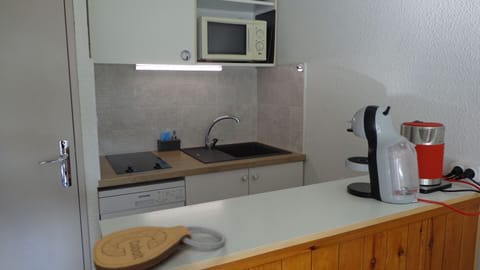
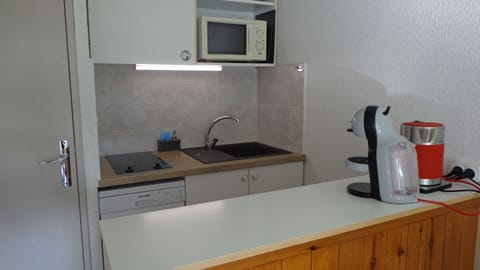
- key chain (162, 241)
